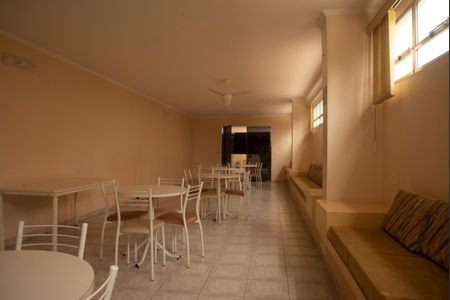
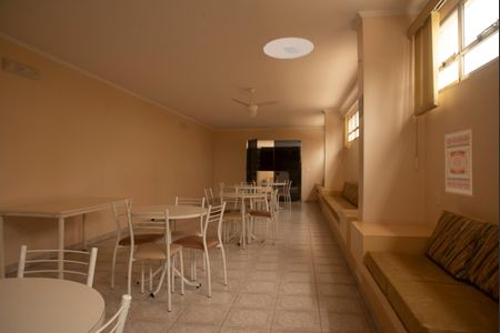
+ wall art (457, 162)
+ ceiling light (288, 46)
